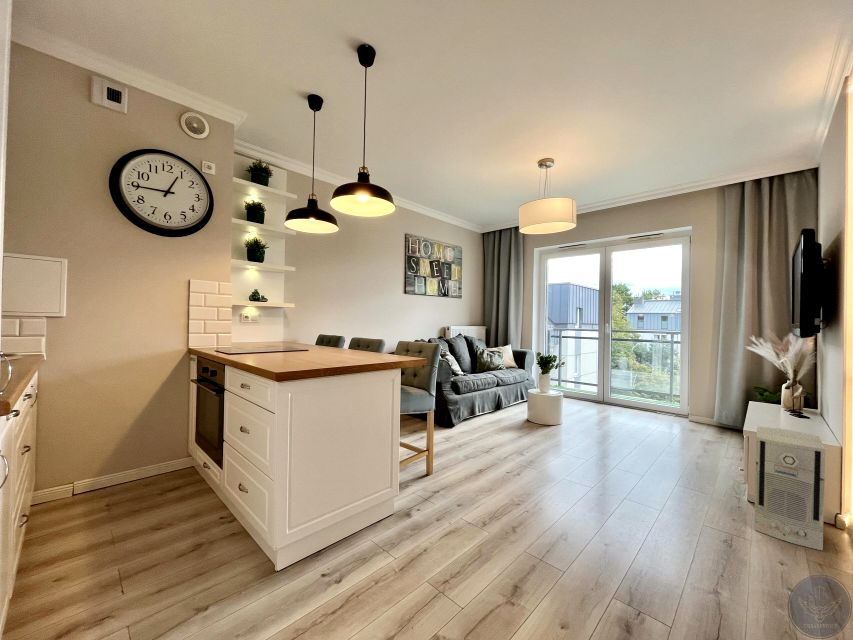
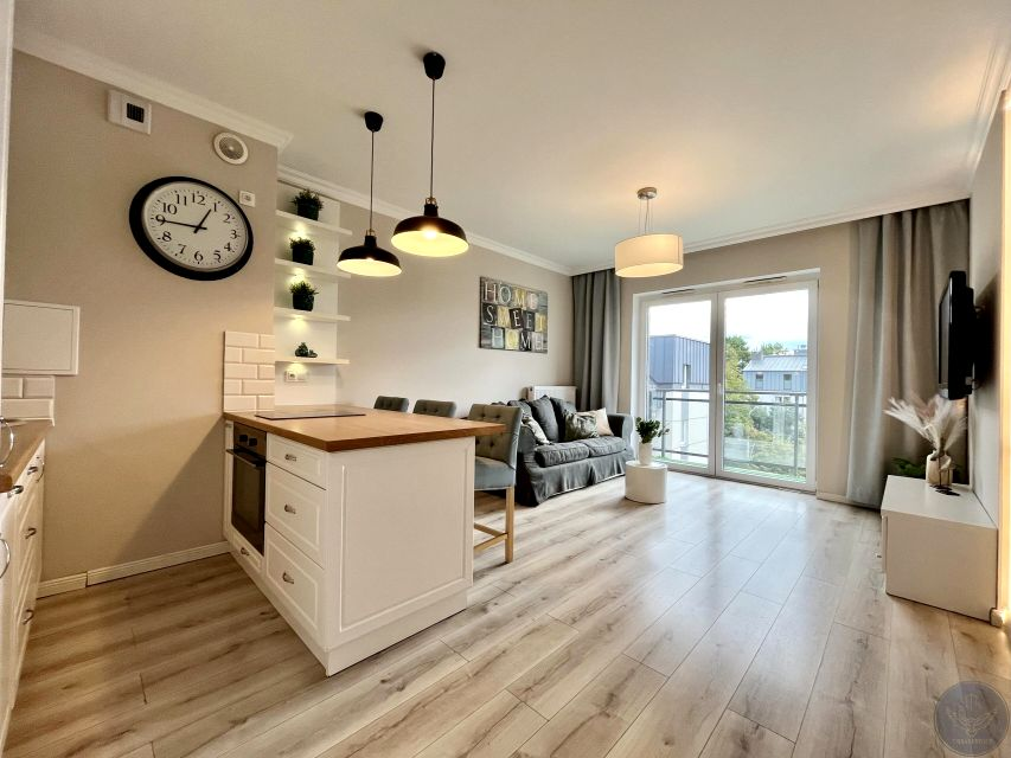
- air purifier (786, 482)
